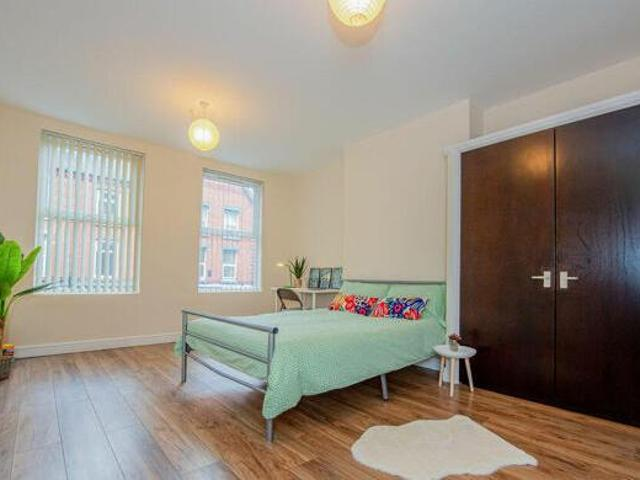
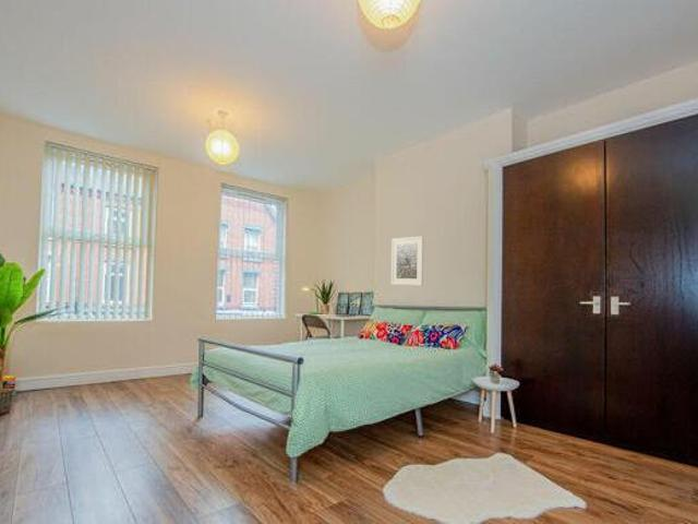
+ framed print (407, 261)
